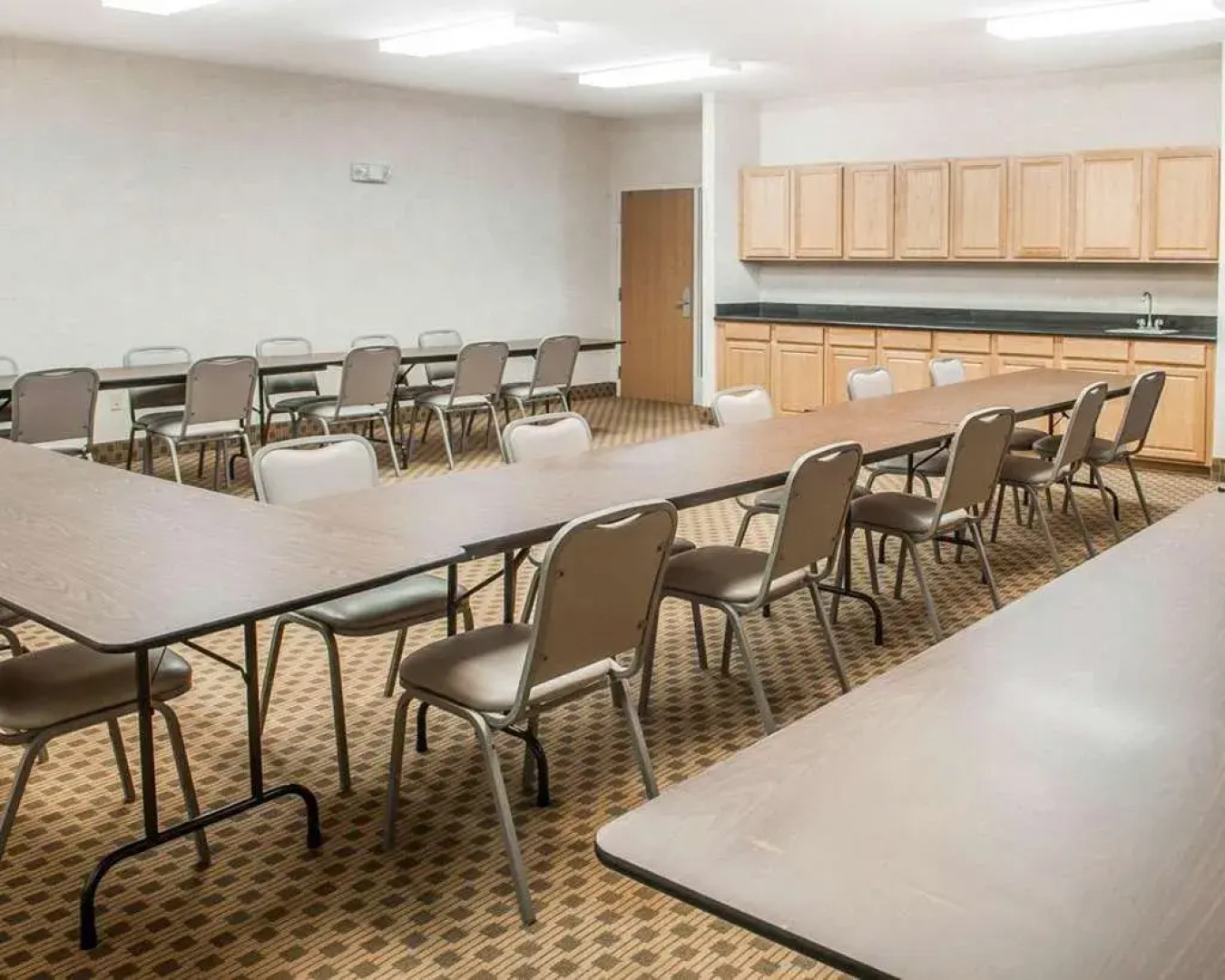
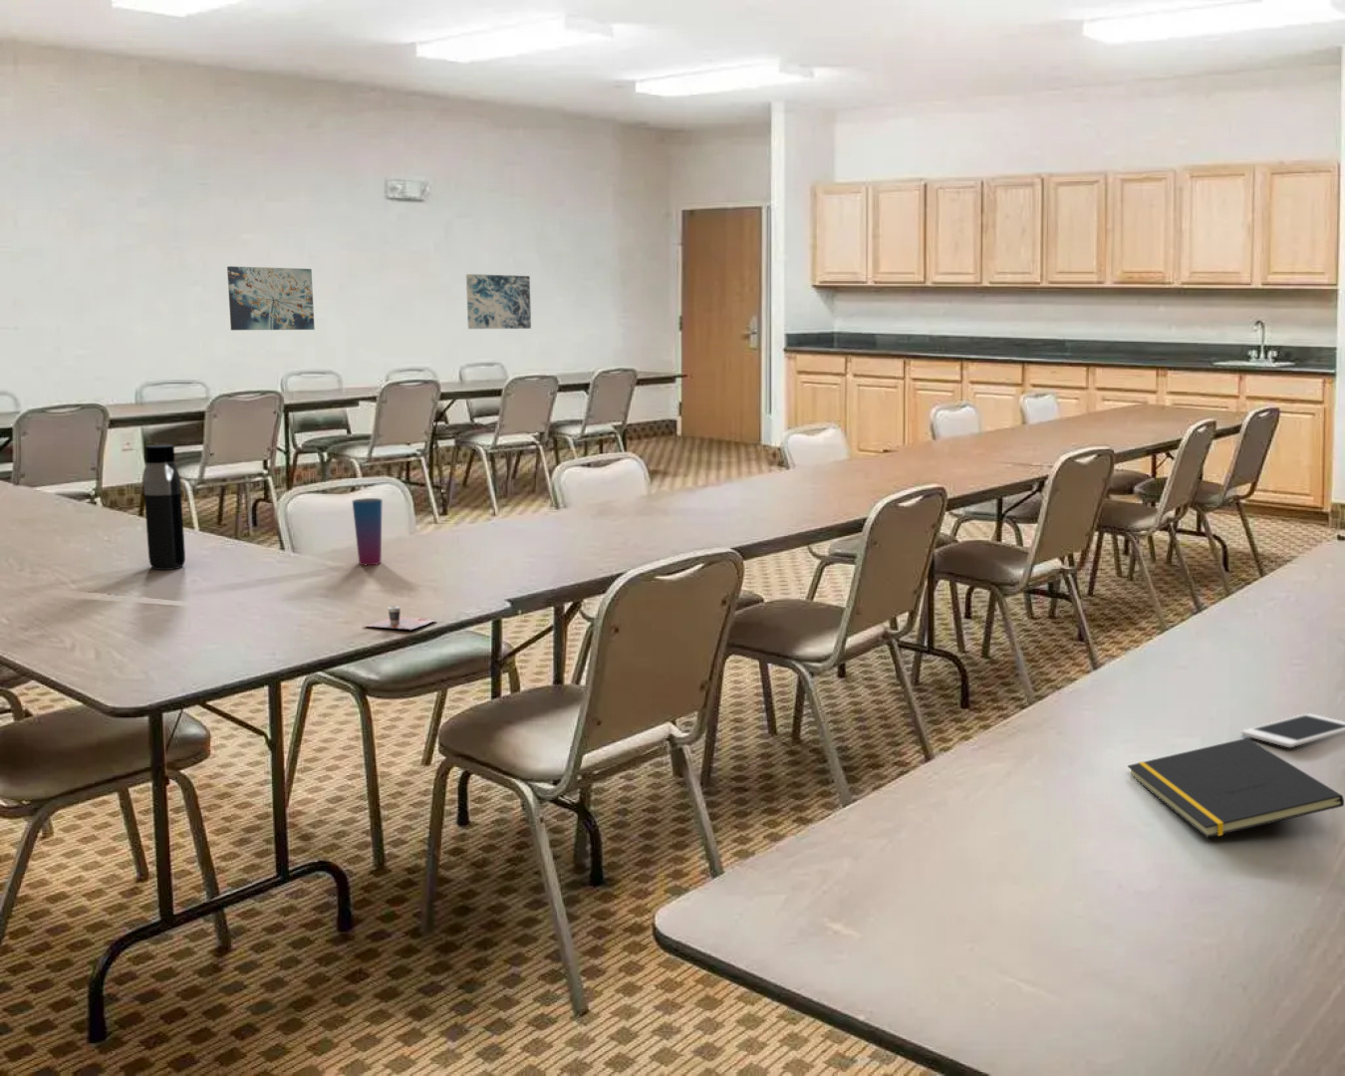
+ cup (369, 531)
+ wall art (500, 302)
+ water bottle (164, 507)
+ cell phone (1299, 729)
+ notepad (1229, 784)
+ wall art (271, 299)
+ cup (400, 614)
